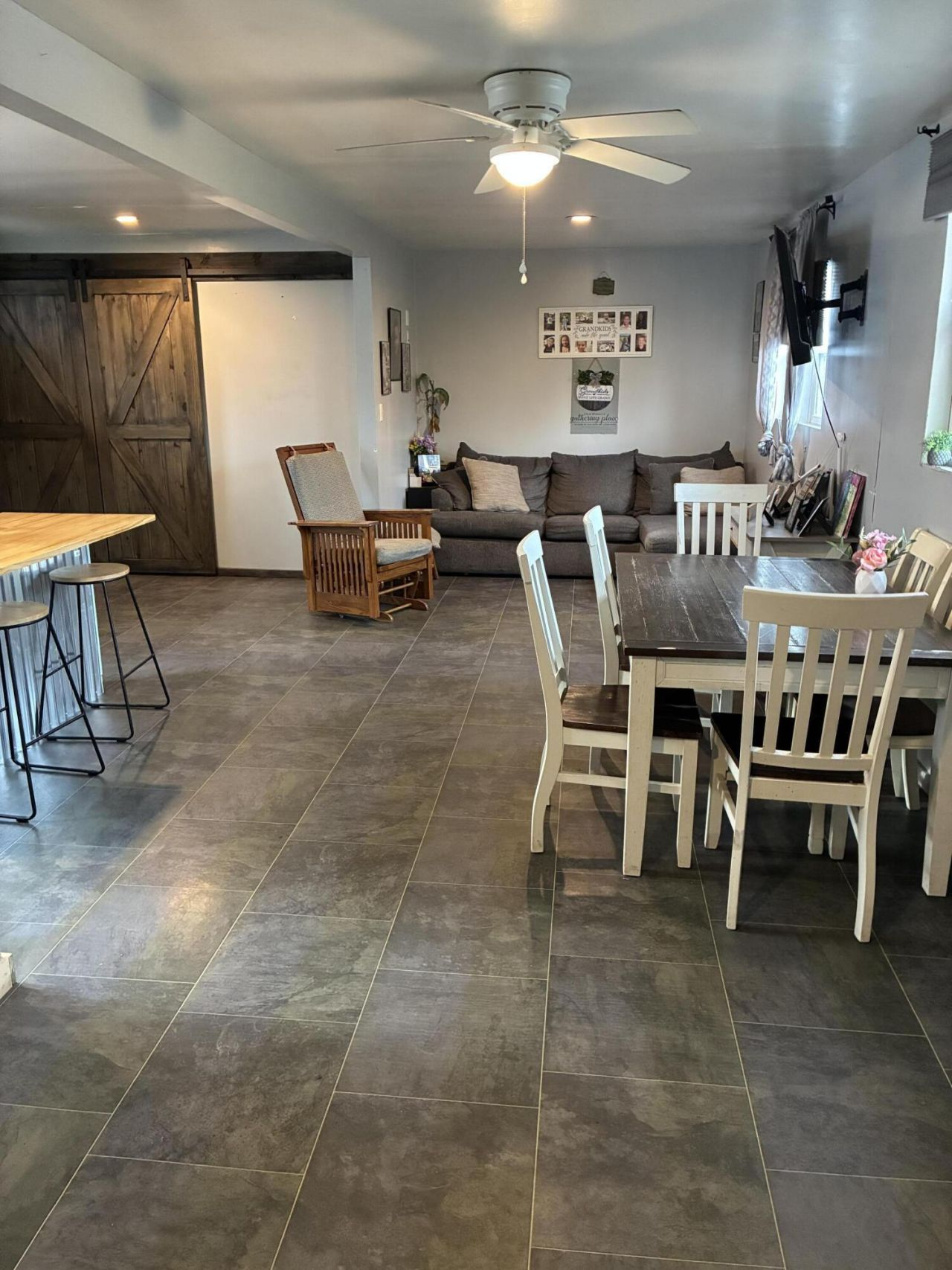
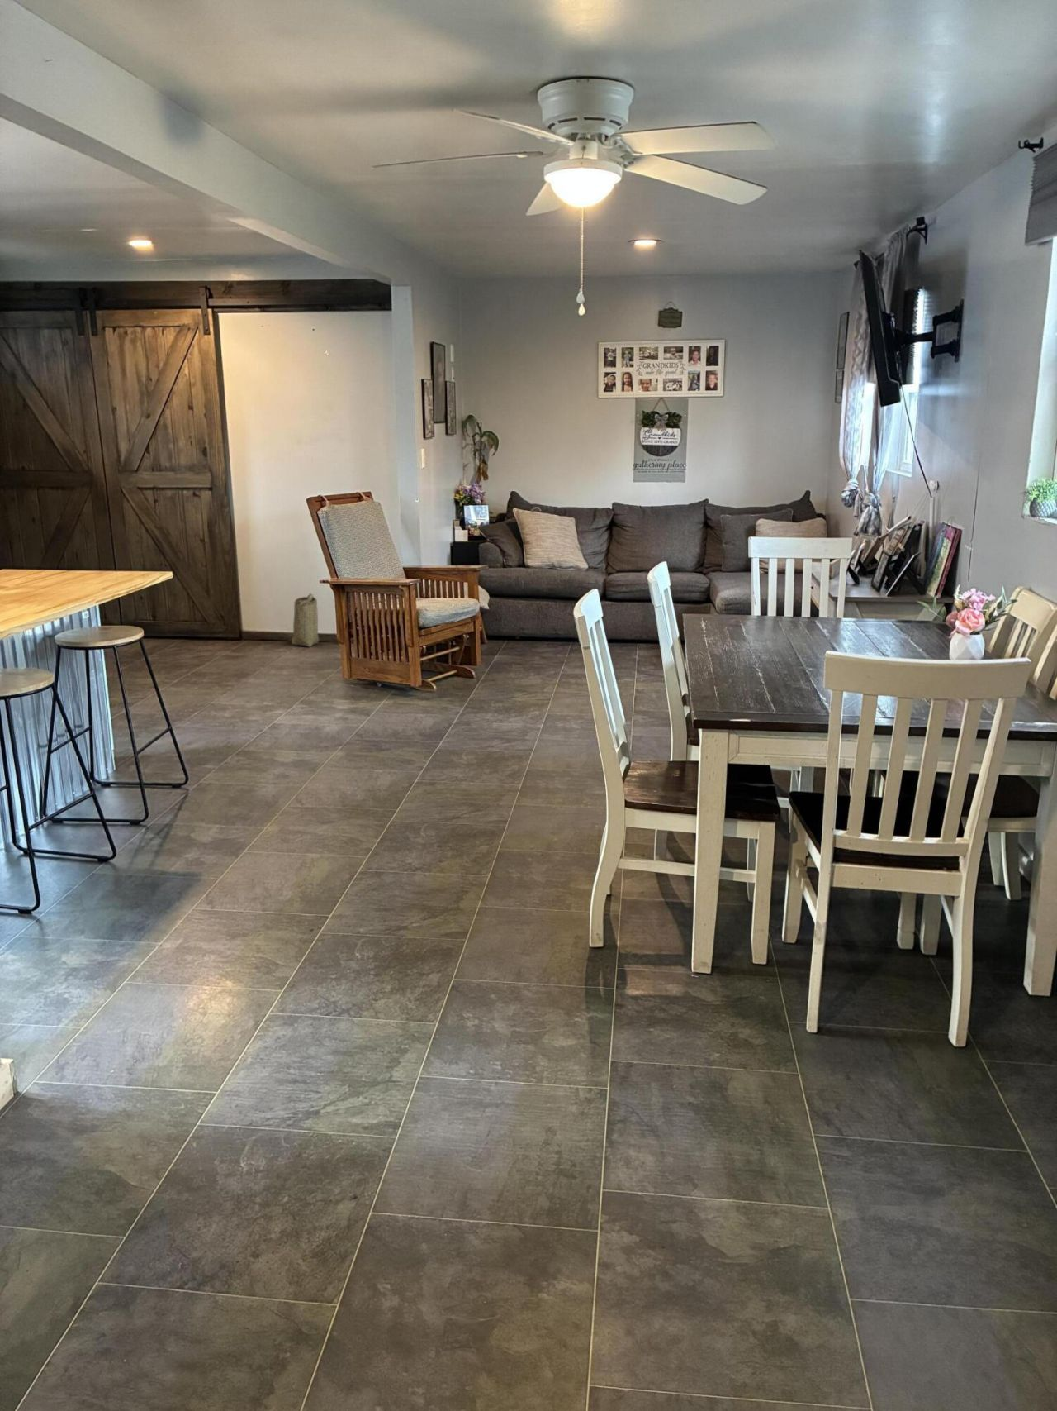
+ basket (304, 620)
